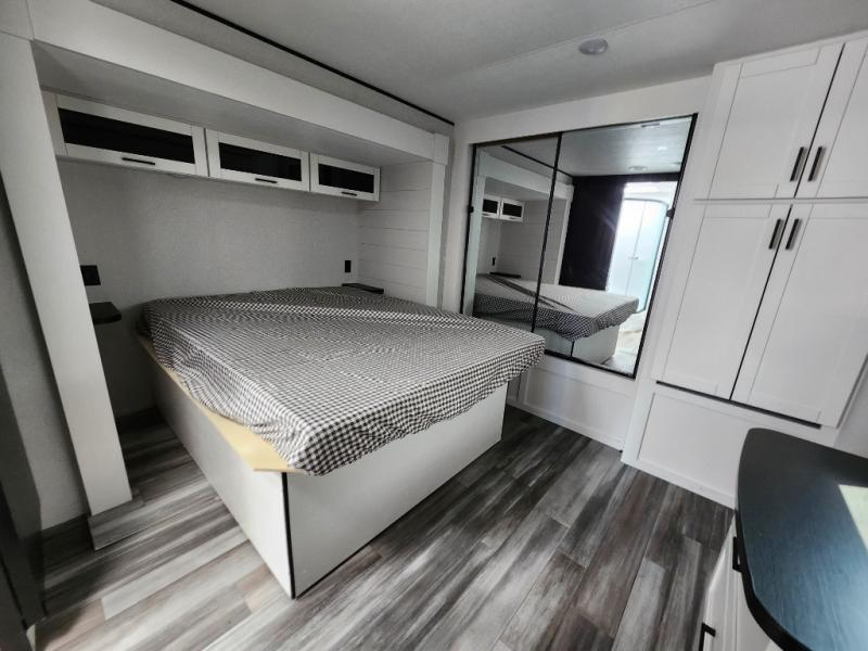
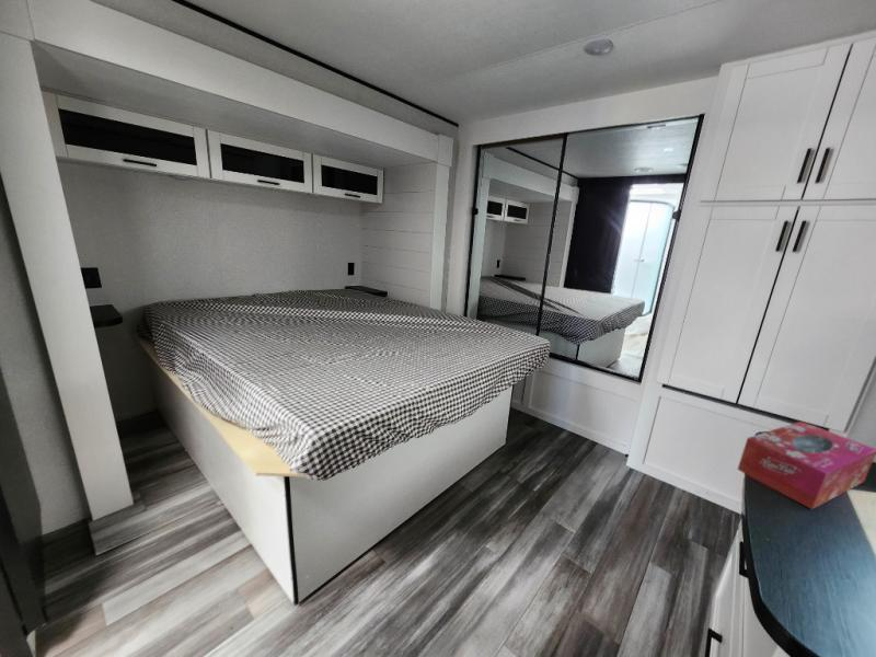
+ tissue box (805, 460)
